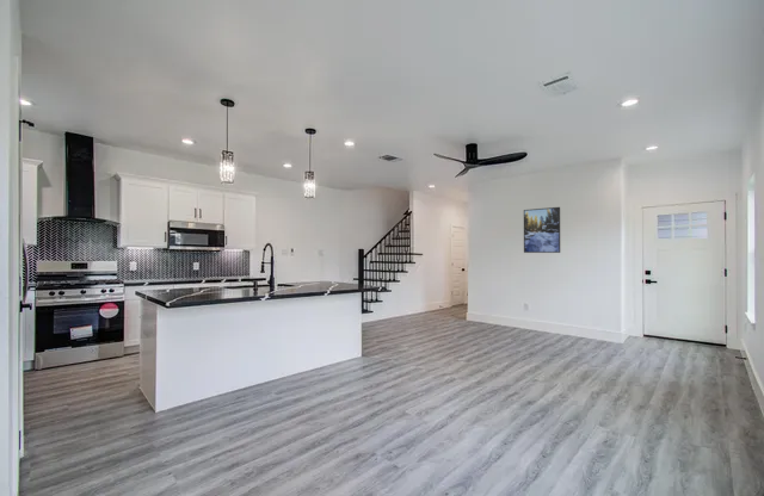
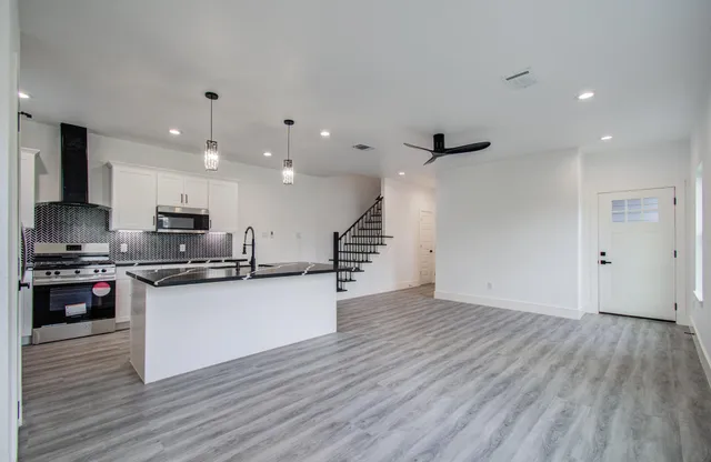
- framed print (541, 230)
